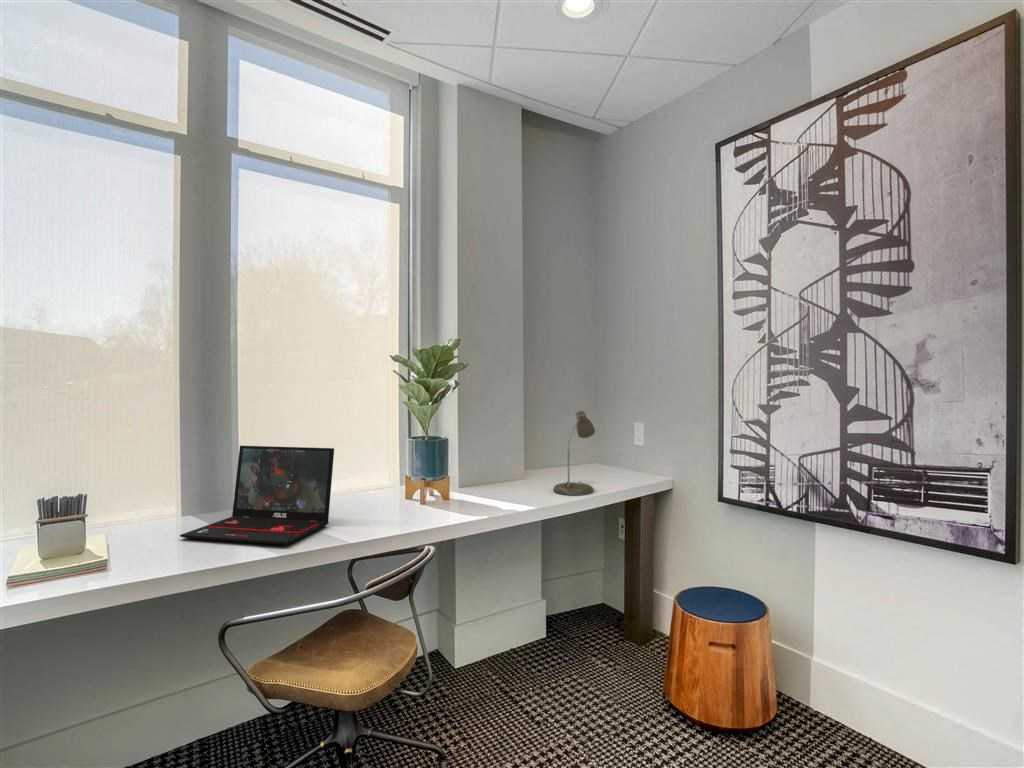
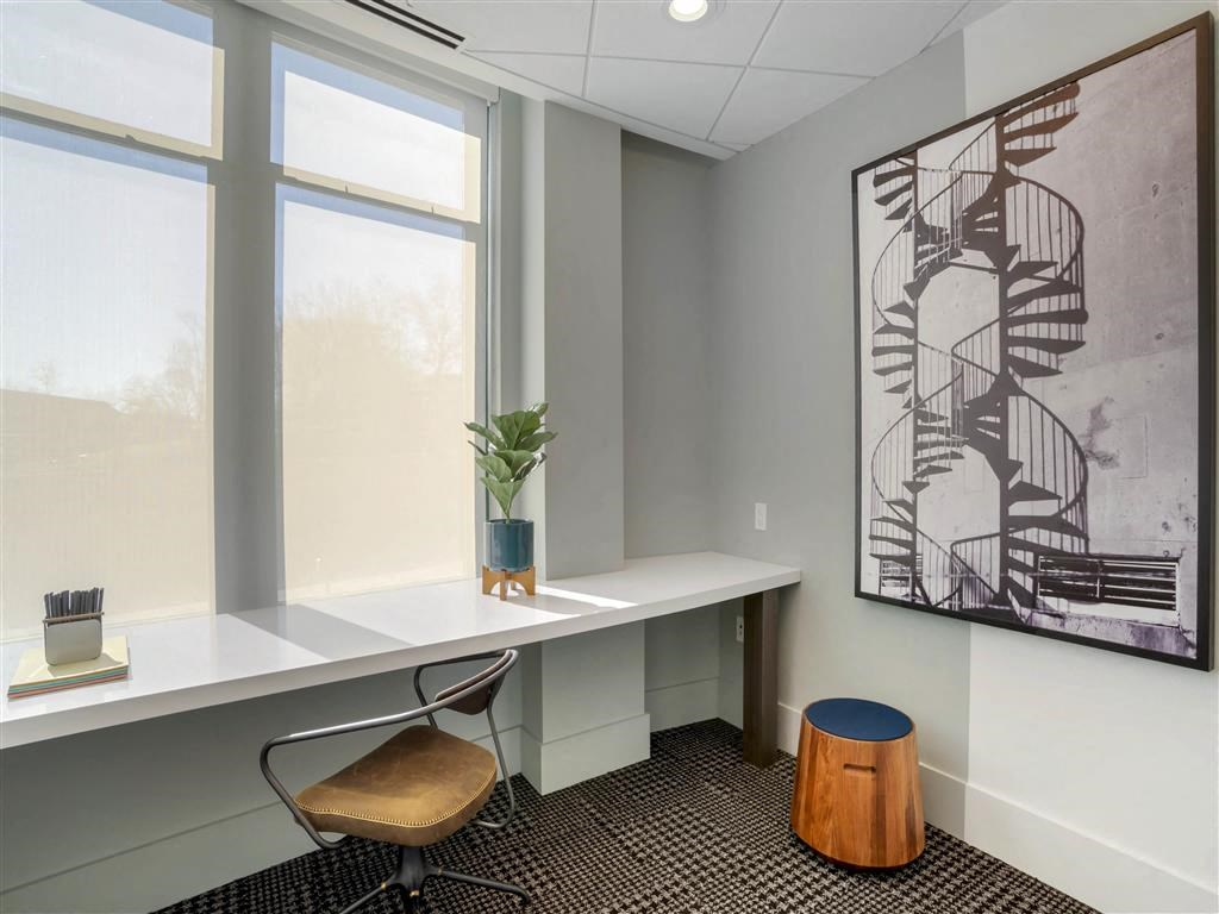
- desk lamp (568, 450)
- laptop (261, 491)
